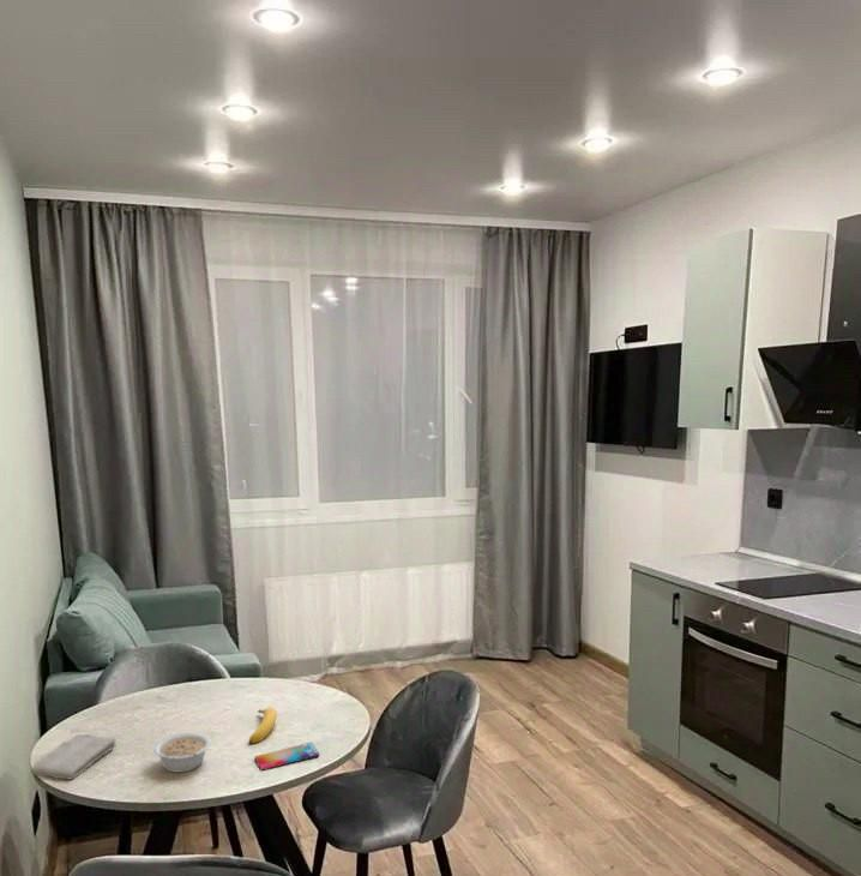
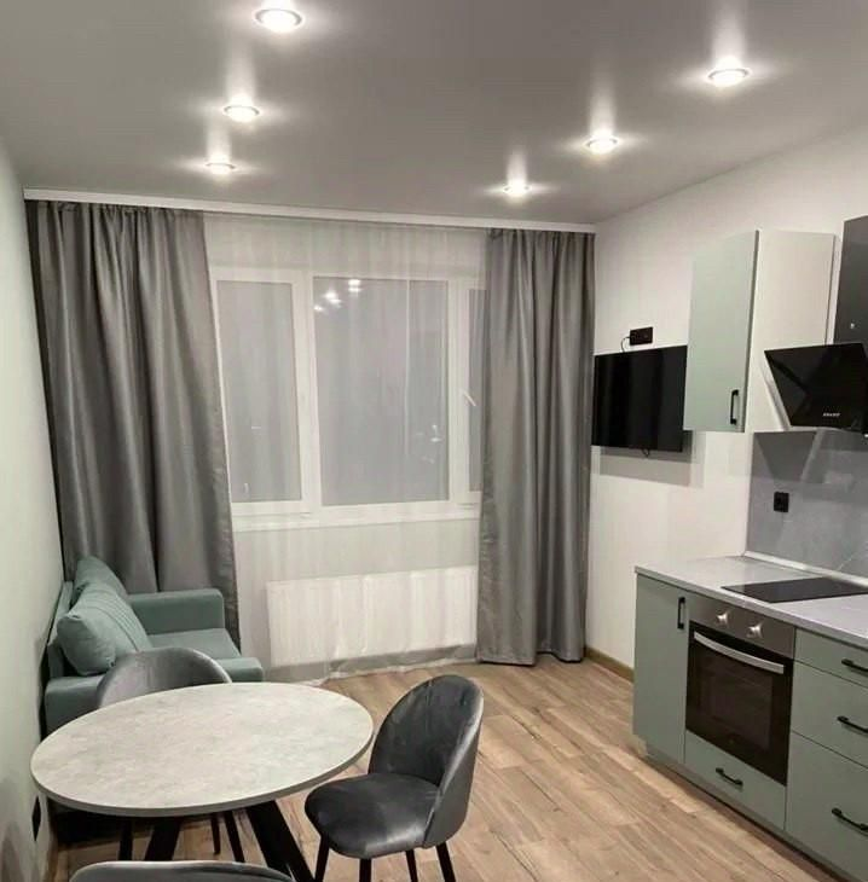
- washcloth (76, 755)
- banana (261, 721)
- legume (185, 752)
- smartphone (287, 755)
